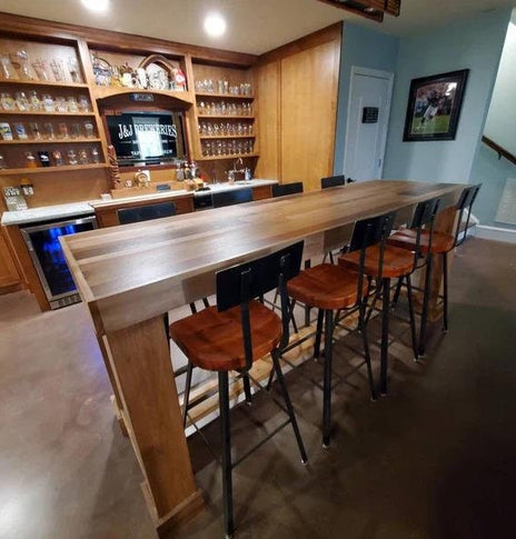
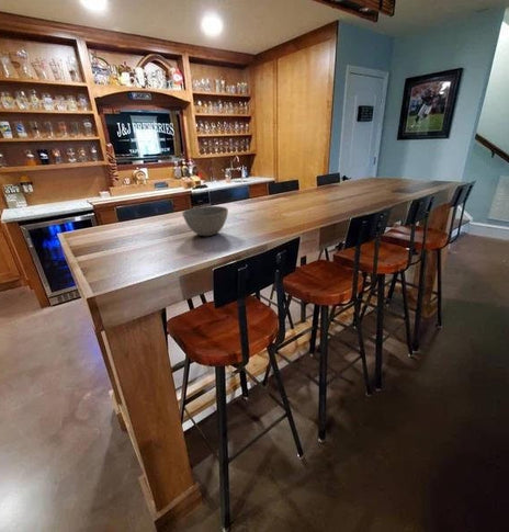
+ bowl (206, 222)
